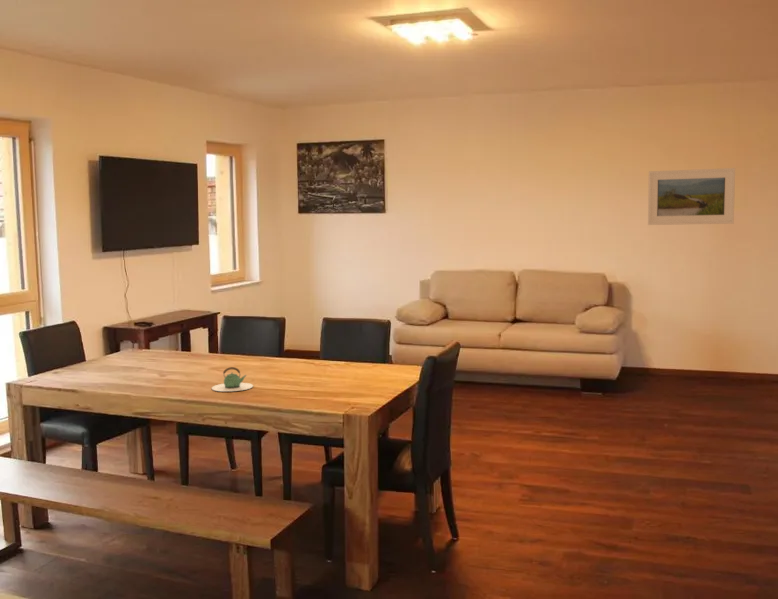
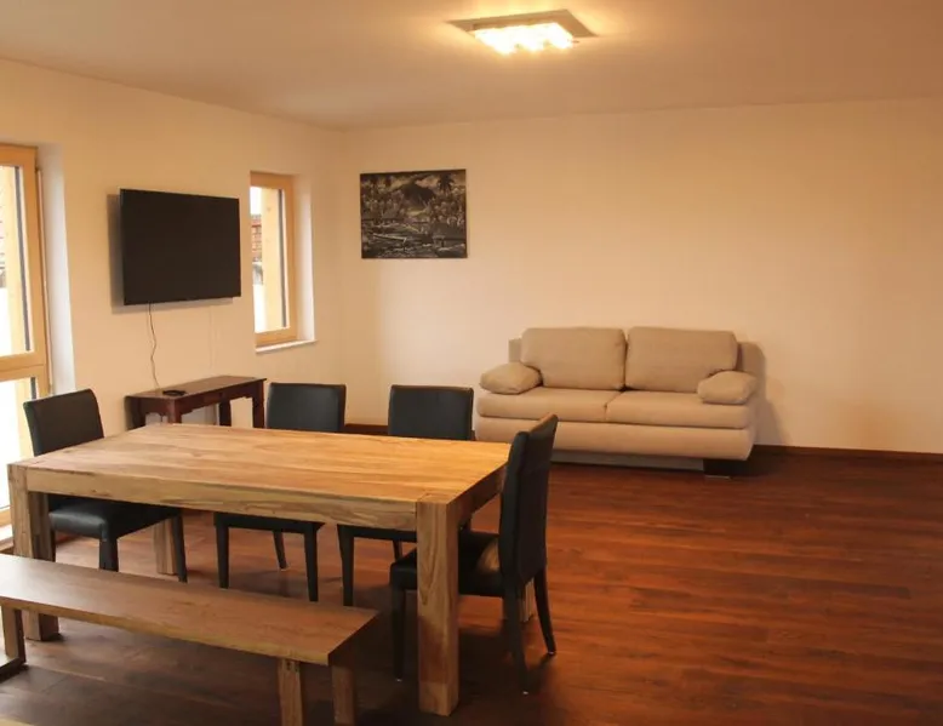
- teapot (232, 377)
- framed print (690, 197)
